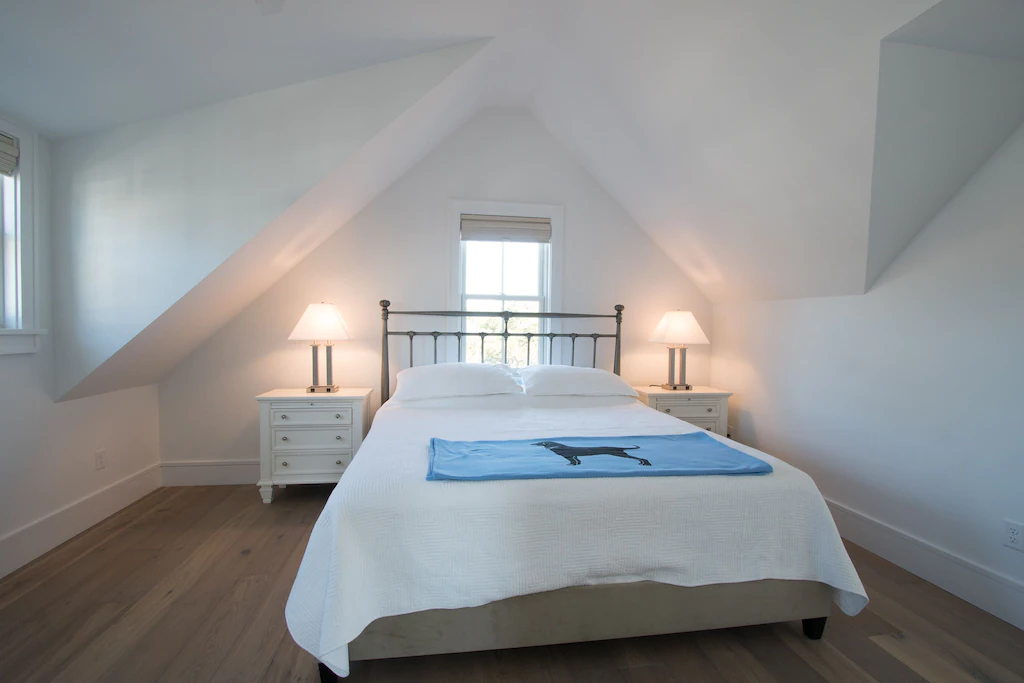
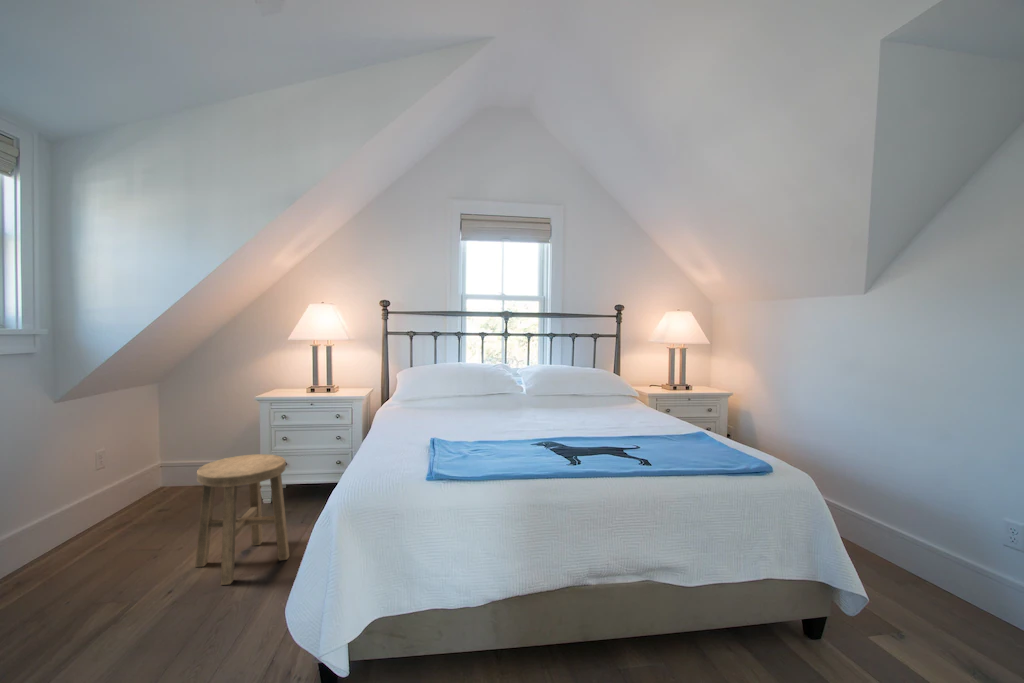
+ stool (244, 514)
